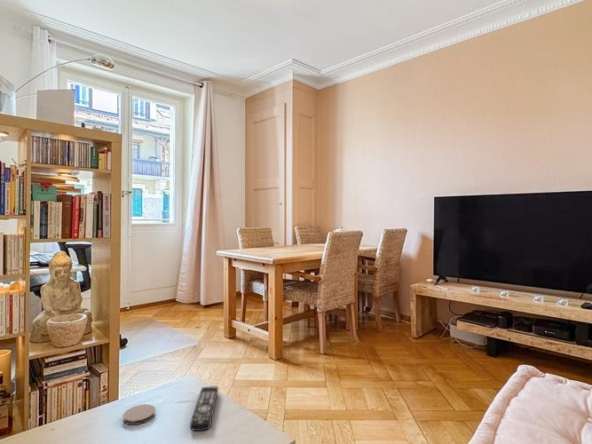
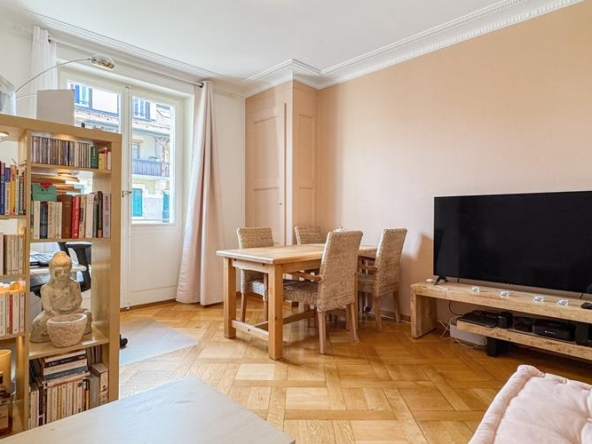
- remote control (205, 406)
- coaster (139, 414)
